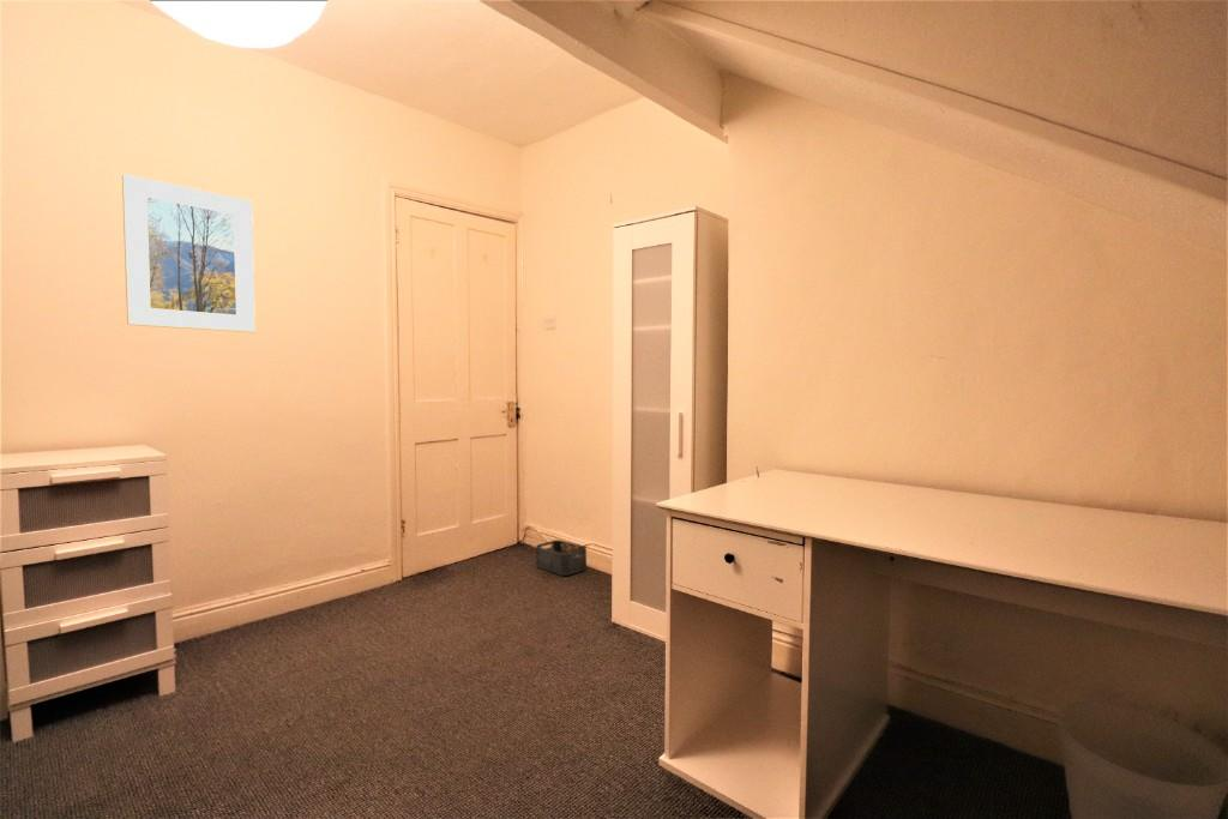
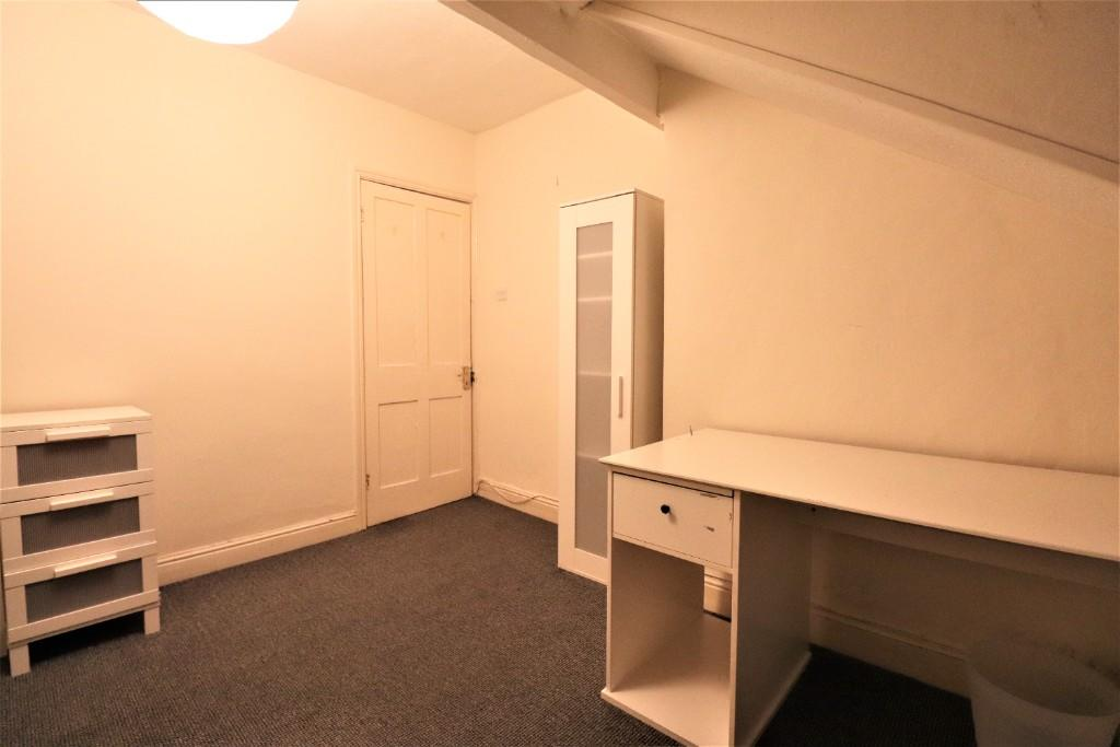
- storage bin (561, 556)
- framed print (193, 259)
